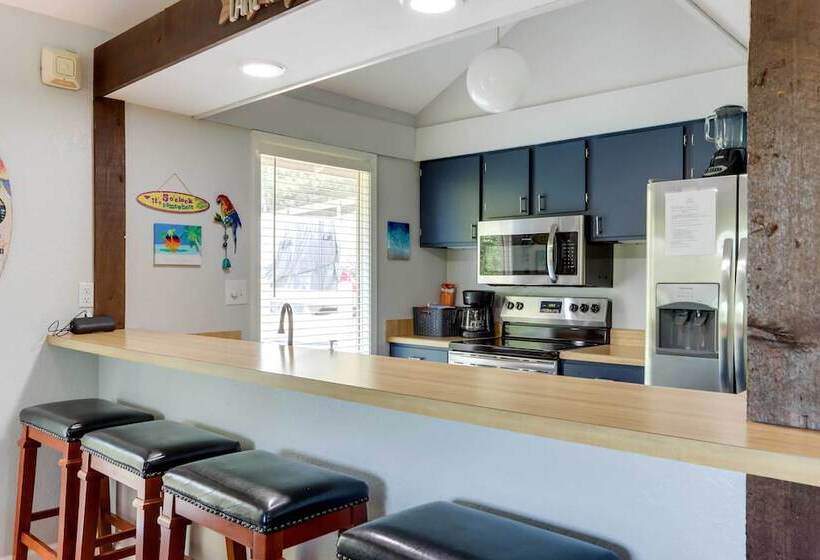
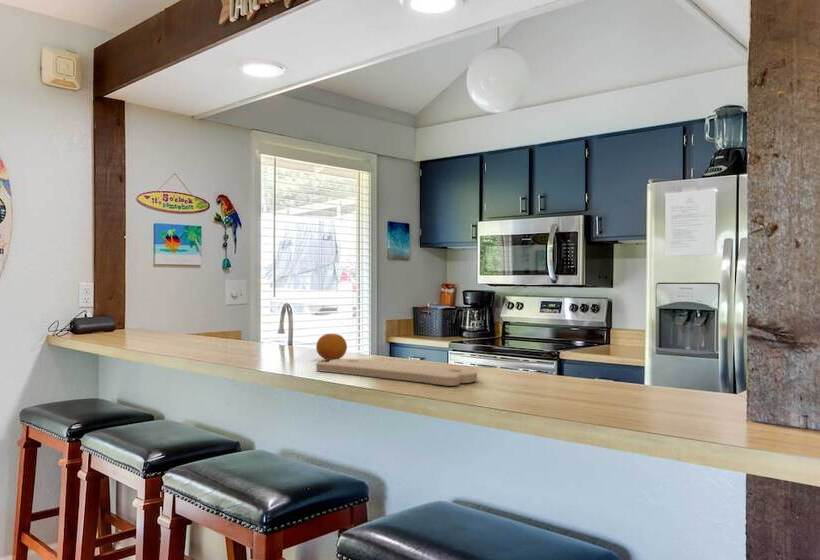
+ fruit (331, 346)
+ cutting board (399, 369)
